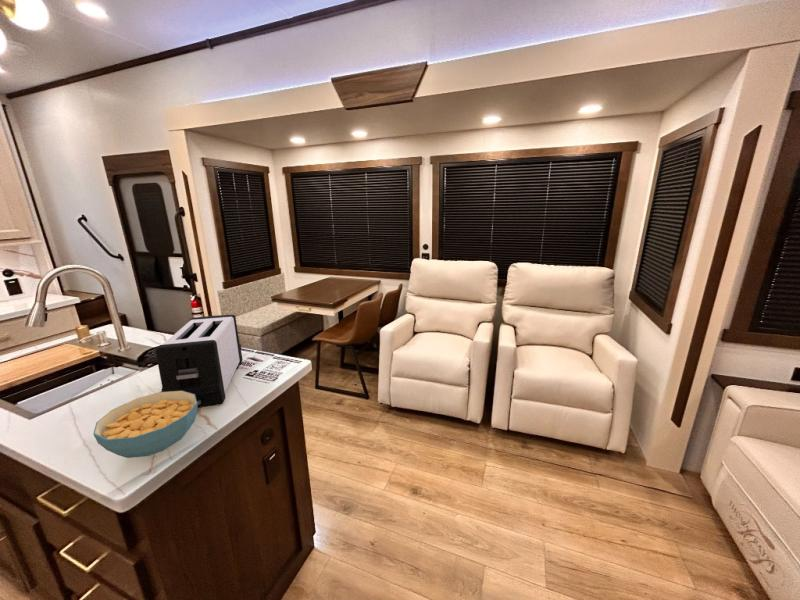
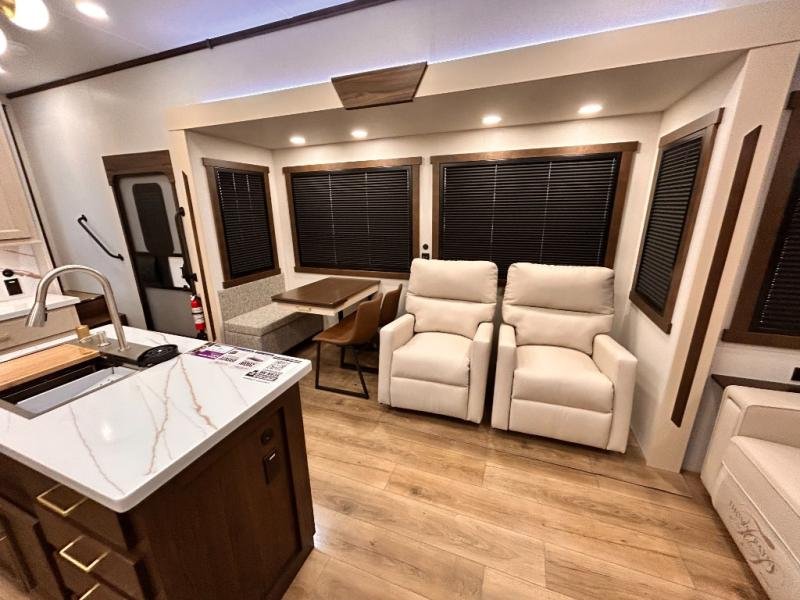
- cereal bowl (153, 429)
- toaster (205, 357)
